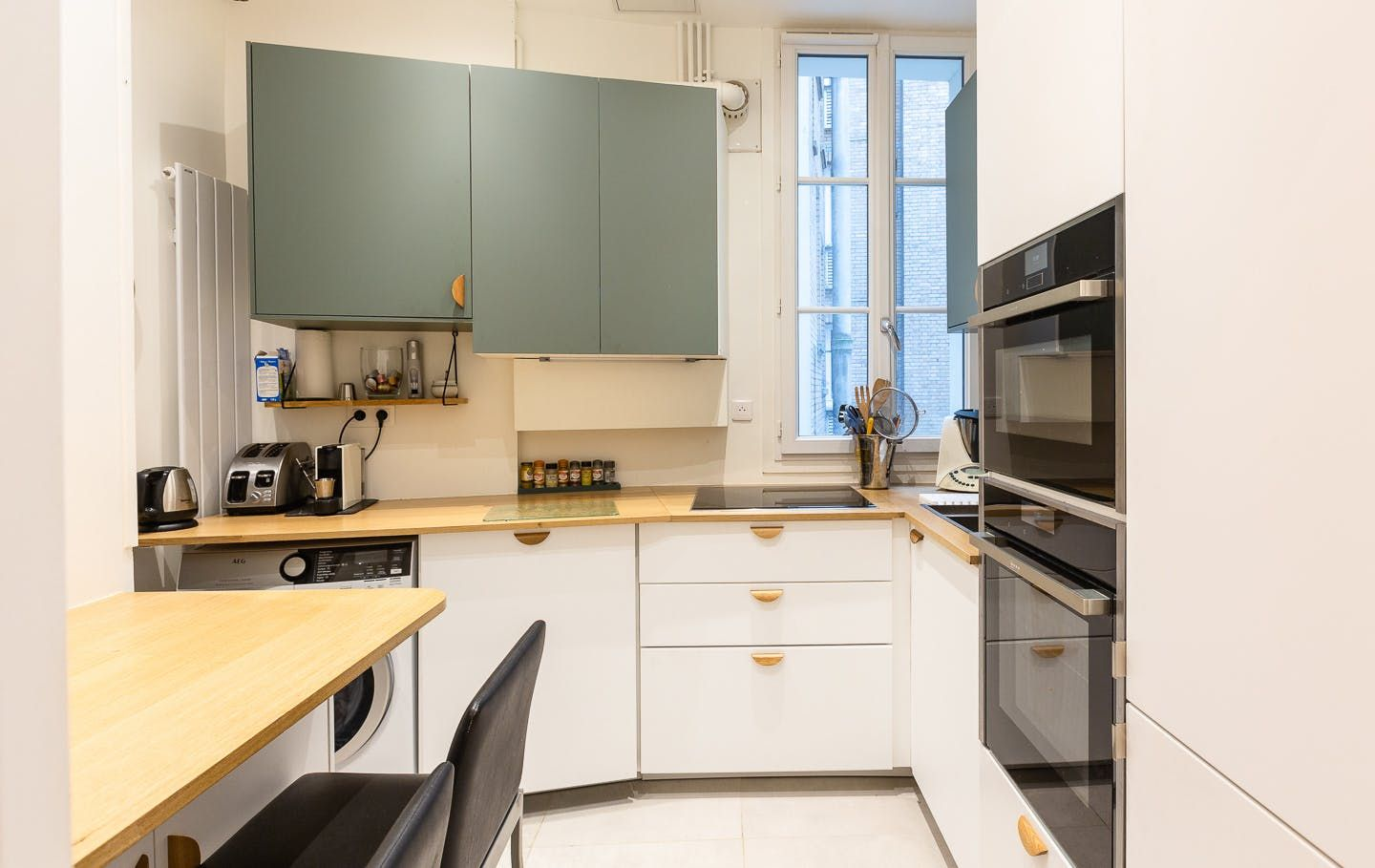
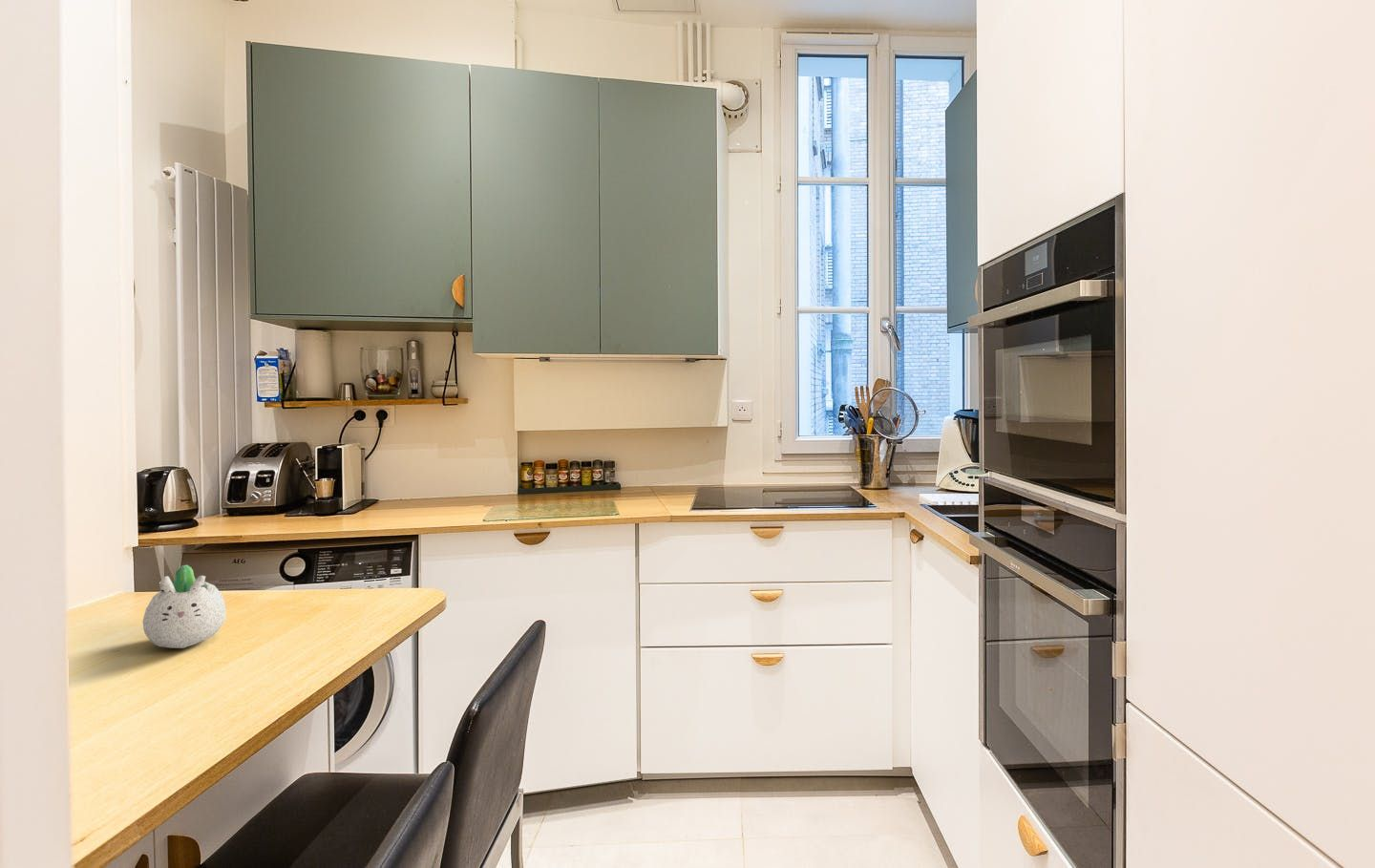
+ succulent planter (184, 603)
